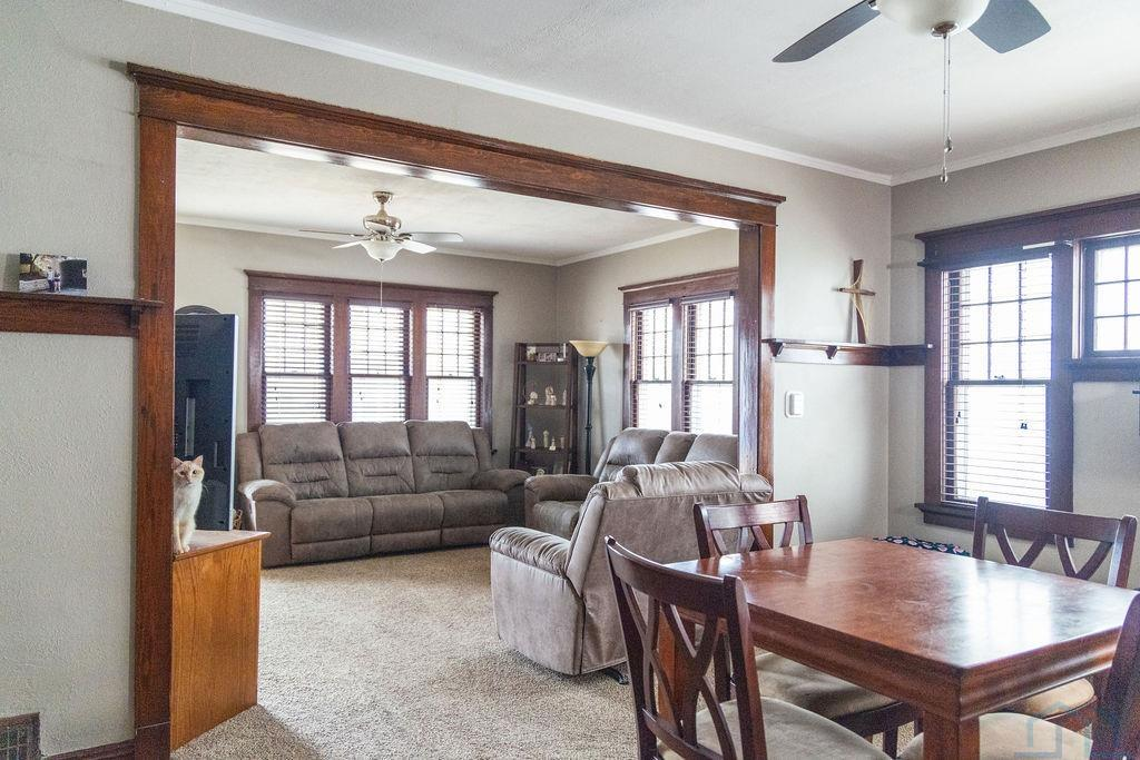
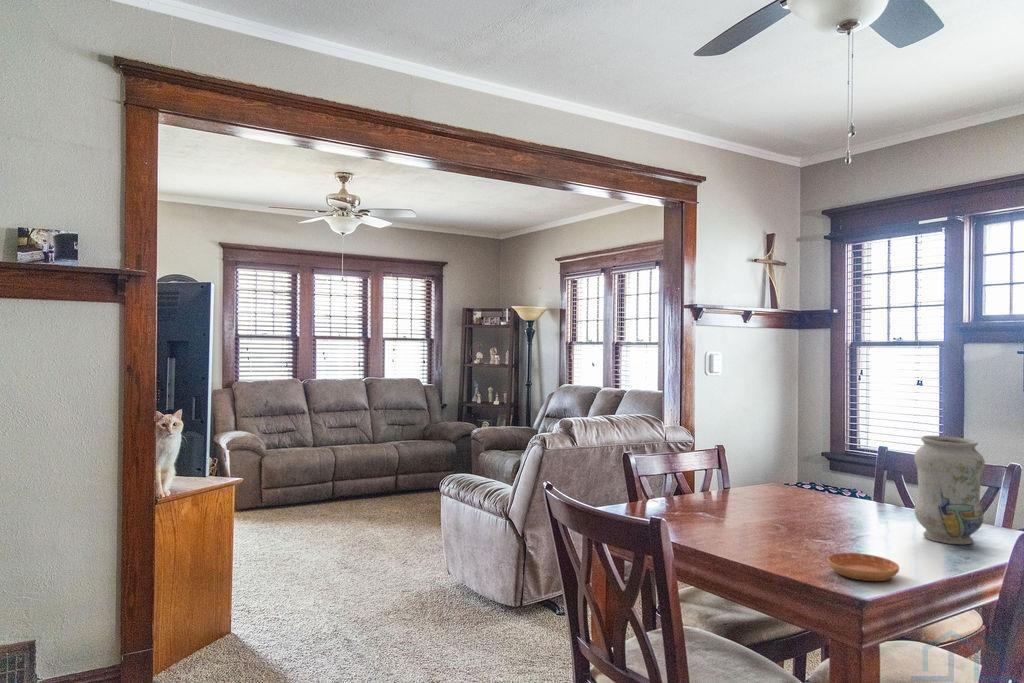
+ saucer (862, 567)
+ vase (948, 488)
